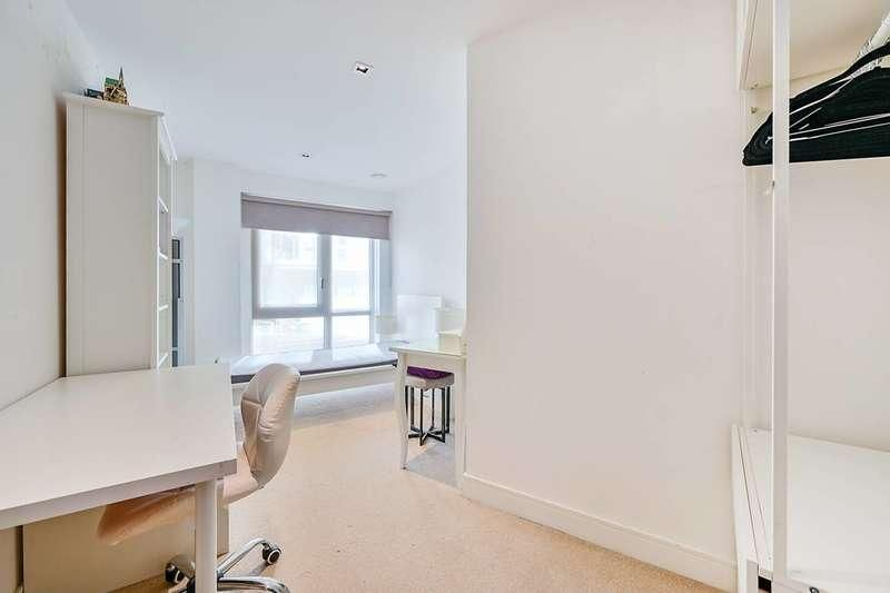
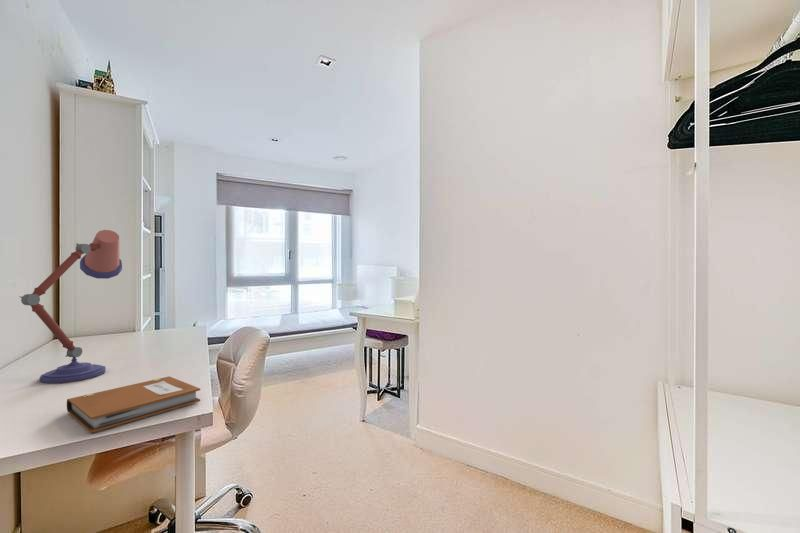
+ notebook (138, 398)
+ desk lamp (88, 275)
